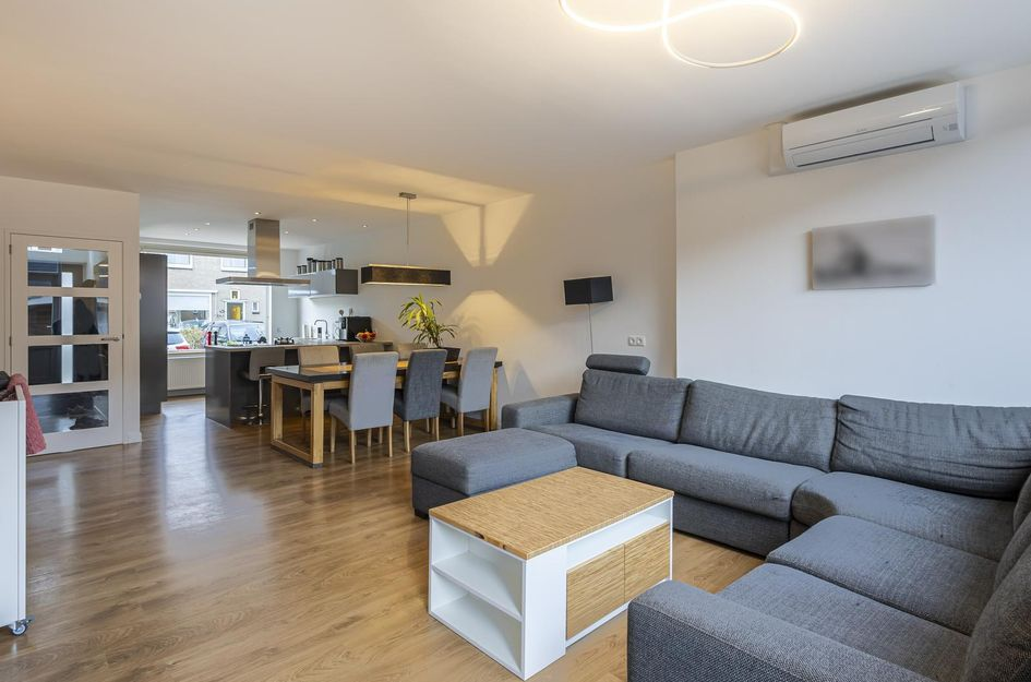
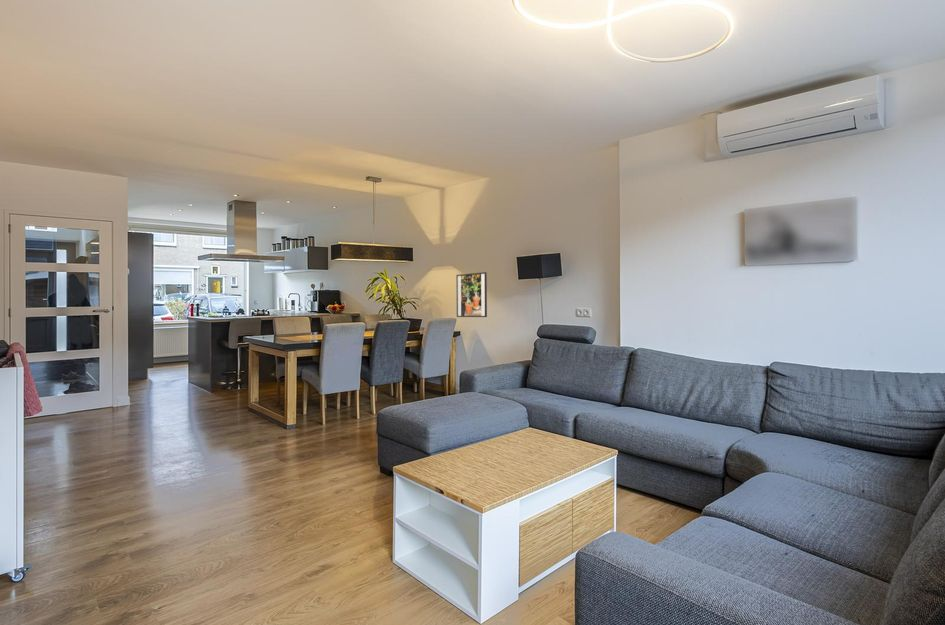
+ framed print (471, 295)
